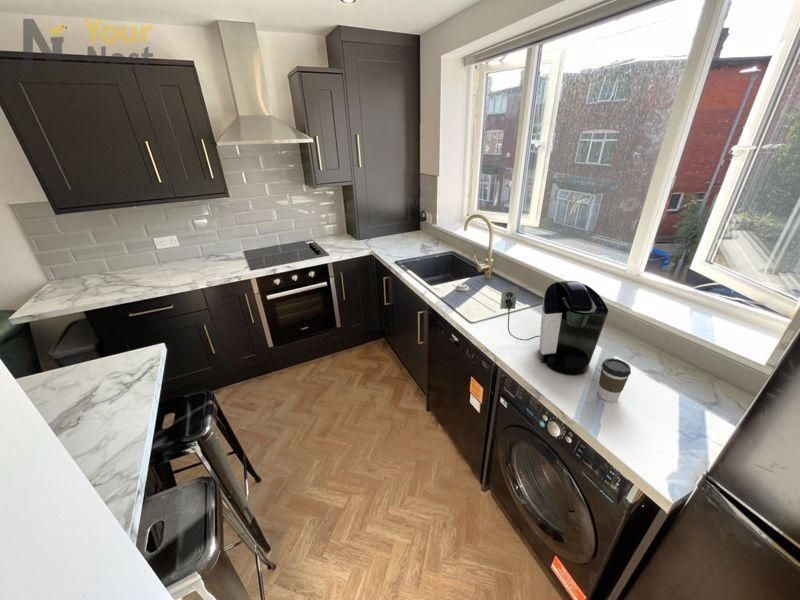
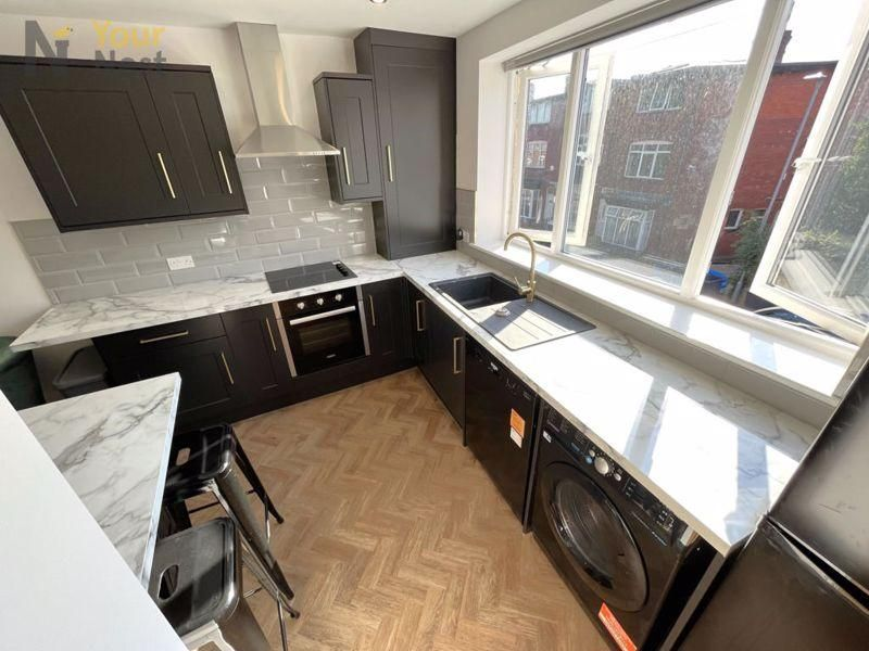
- coffee maker (551, 322)
- coffee cup (612, 380)
